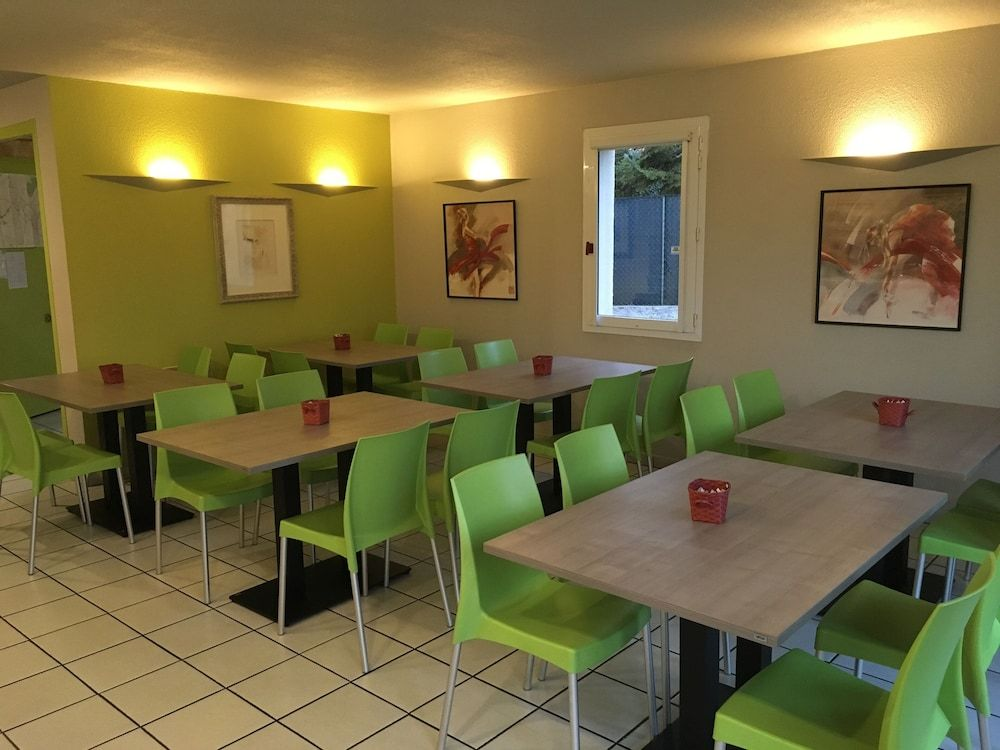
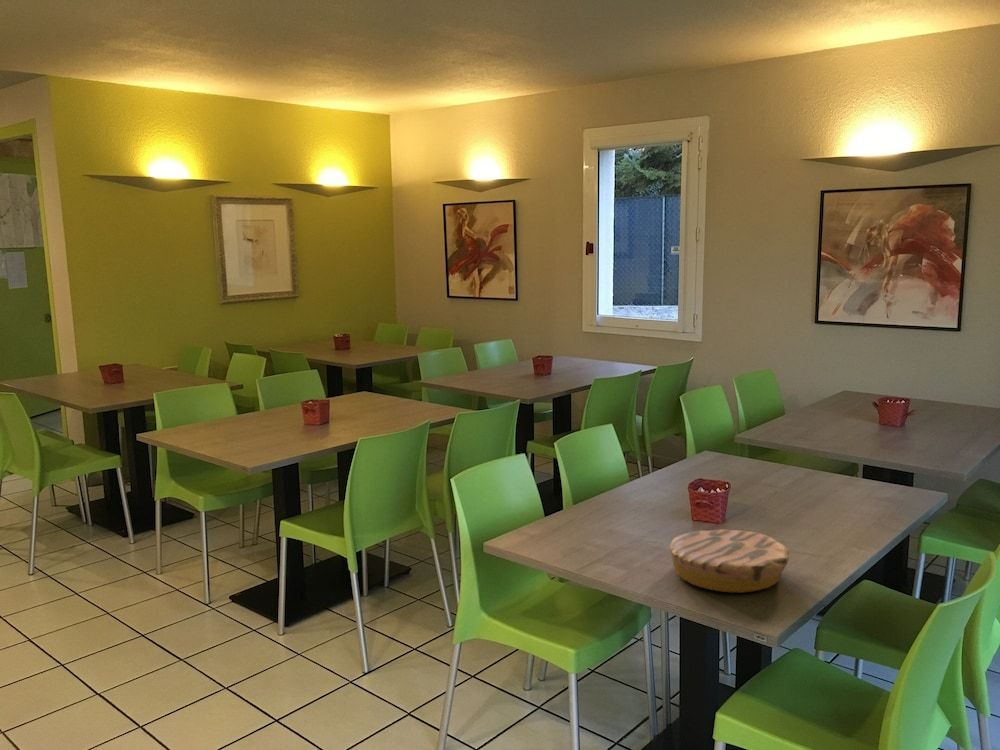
+ plate (727, 559)
